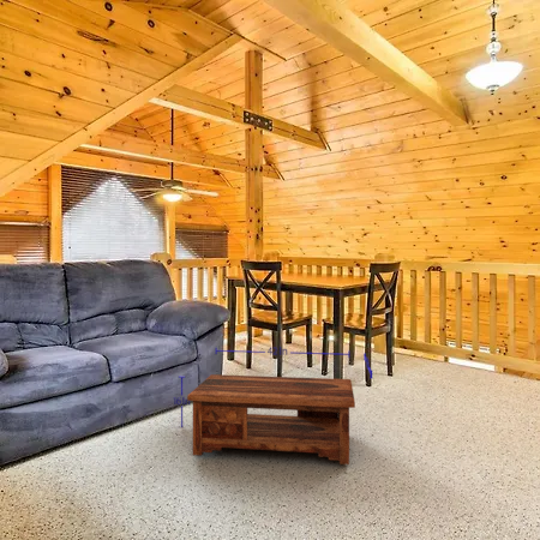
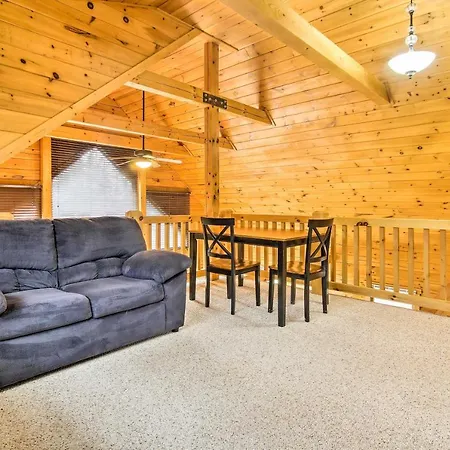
- coffee table (262, 398)
